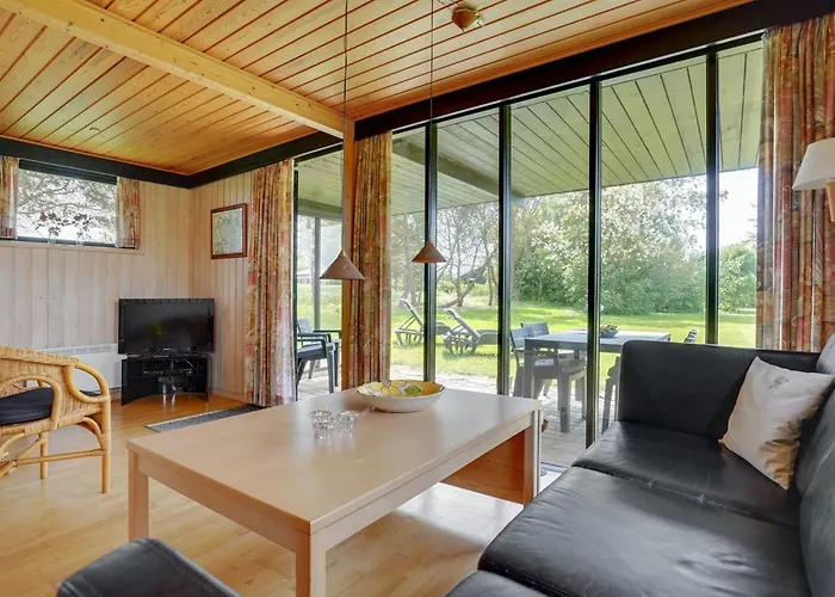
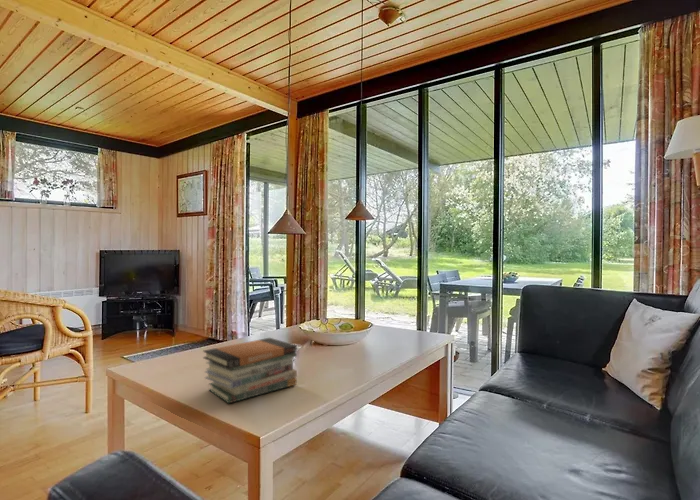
+ book stack (251, 367)
